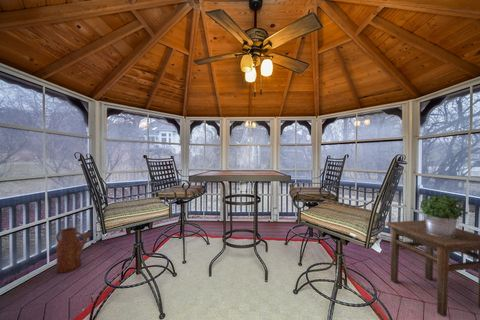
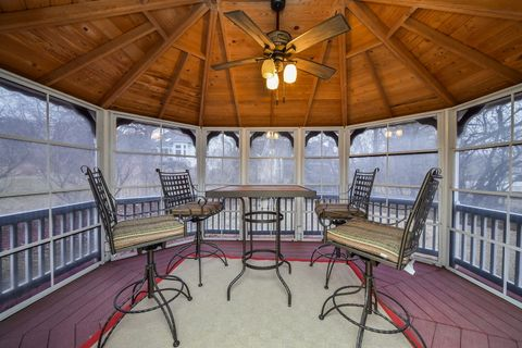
- potted plant (441, 214)
- watering can (73, 248)
- side table (435, 261)
